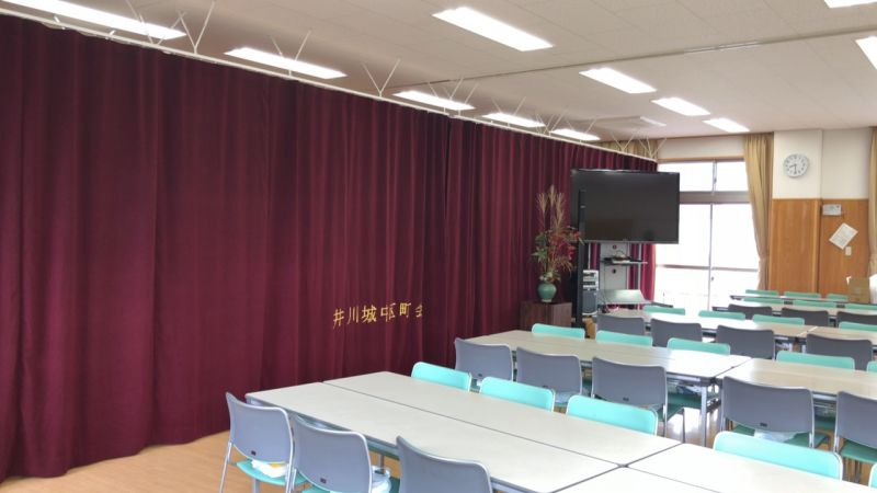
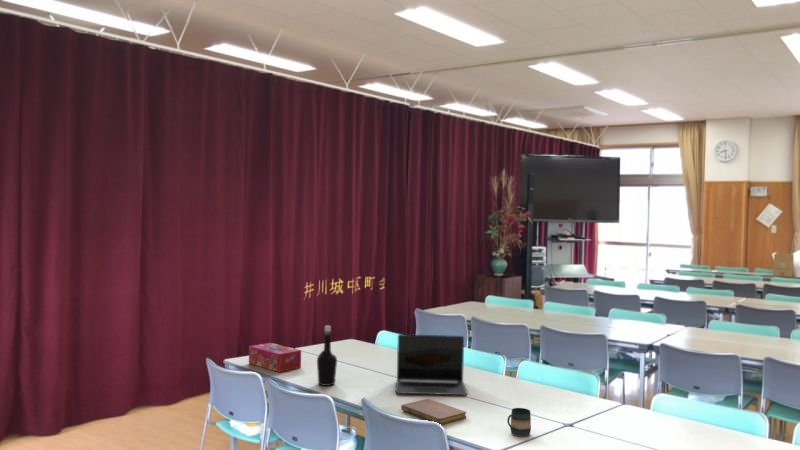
+ tissue box (274, 356)
+ mug (517, 422)
+ notebook (433, 411)
+ bottle (327, 355)
+ laptop (431, 363)
